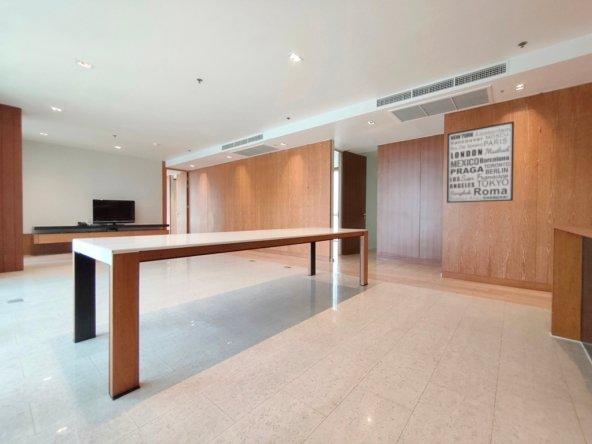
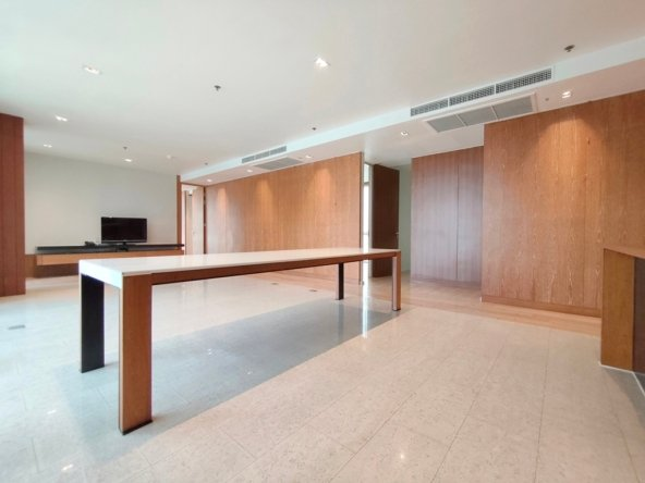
- wall art (478, 165)
